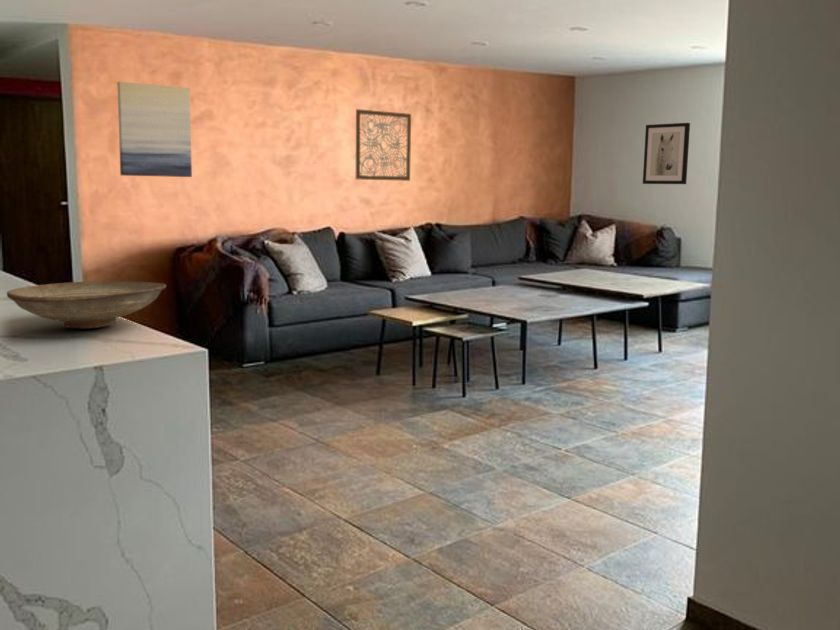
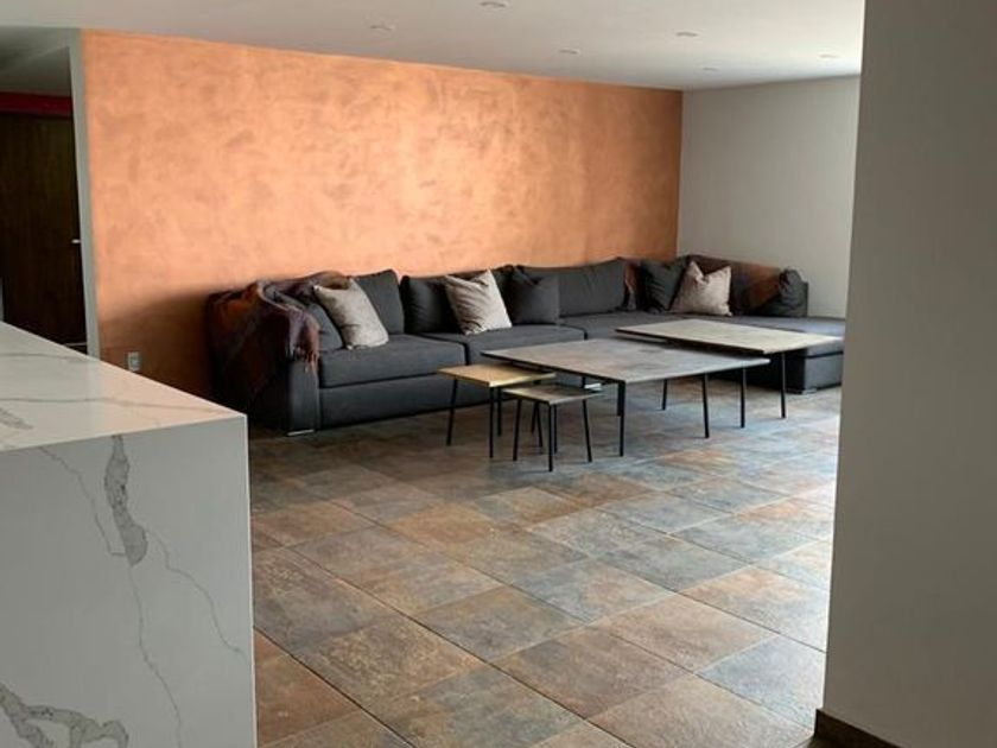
- decorative bowl (89, 305)
- wall art (155, 131)
- wall art (665, 154)
- wall art (381, 145)
